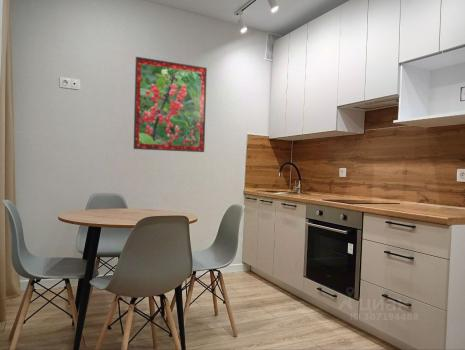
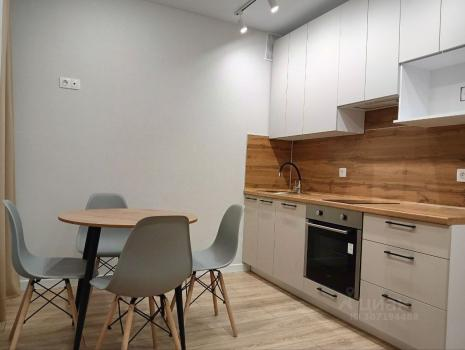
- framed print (171, 106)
